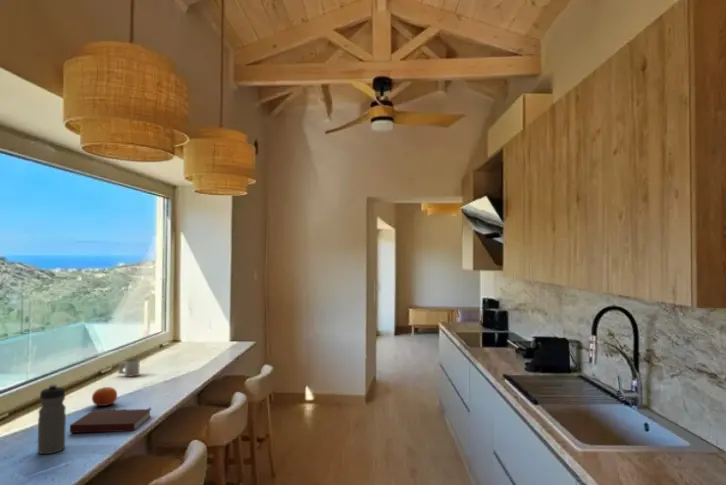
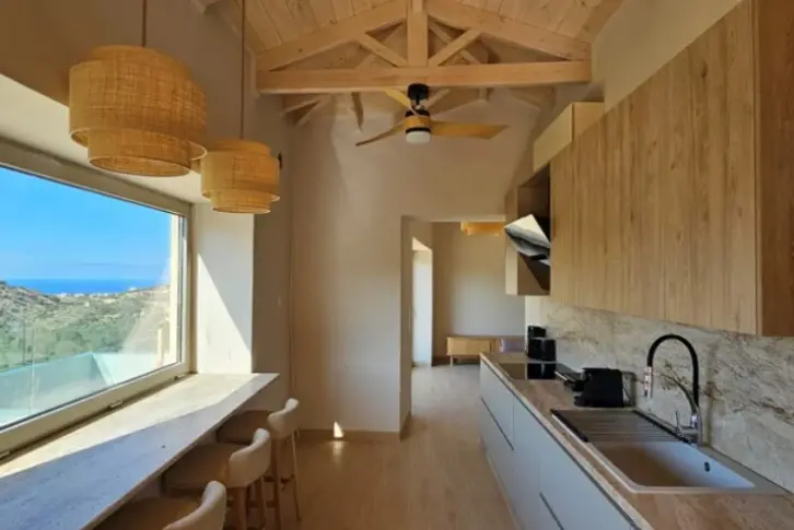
- notebook (112, 420)
- water bottle (52, 417)
- fruit (104, 396)
- mug (128, 367)
